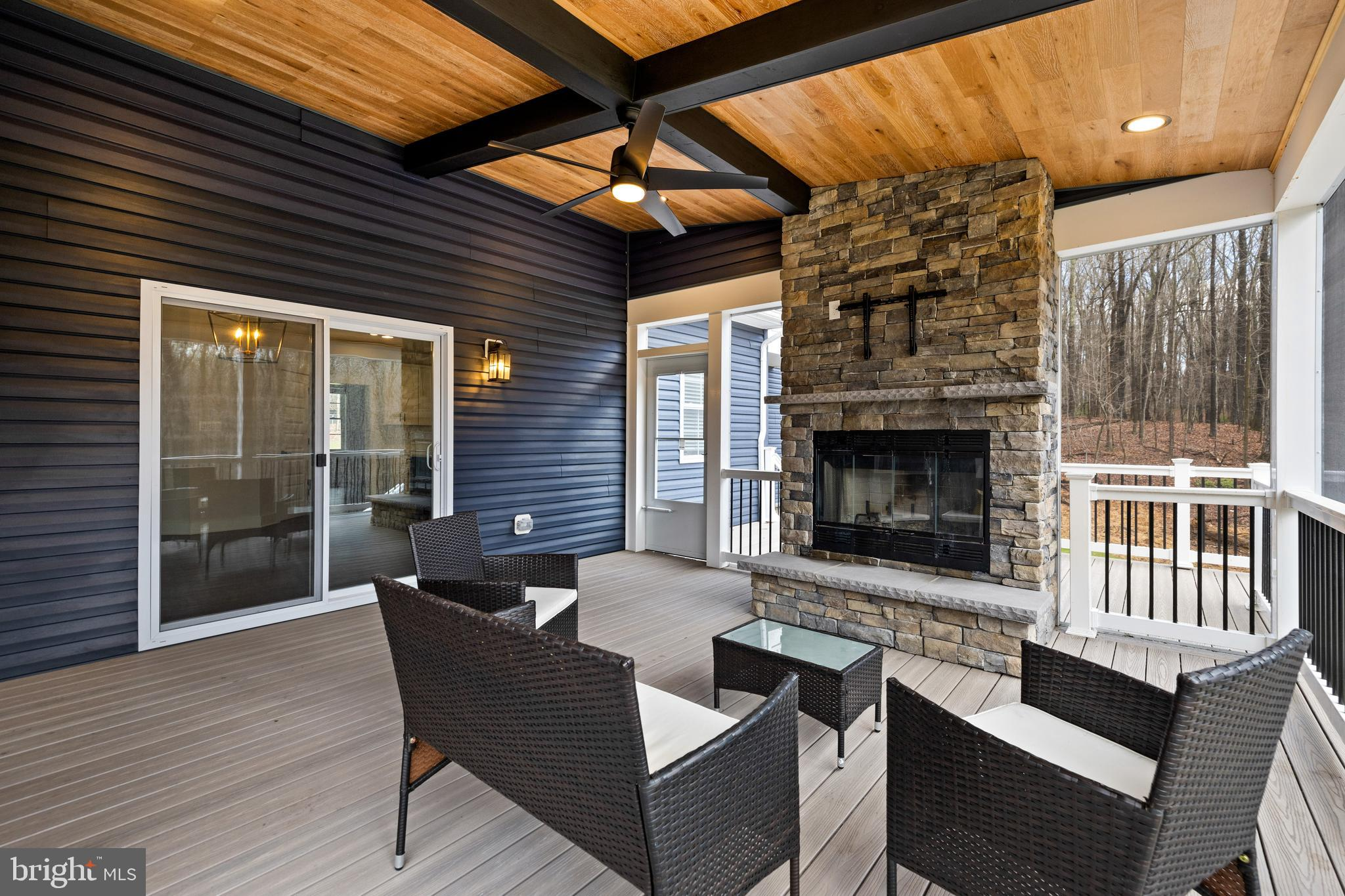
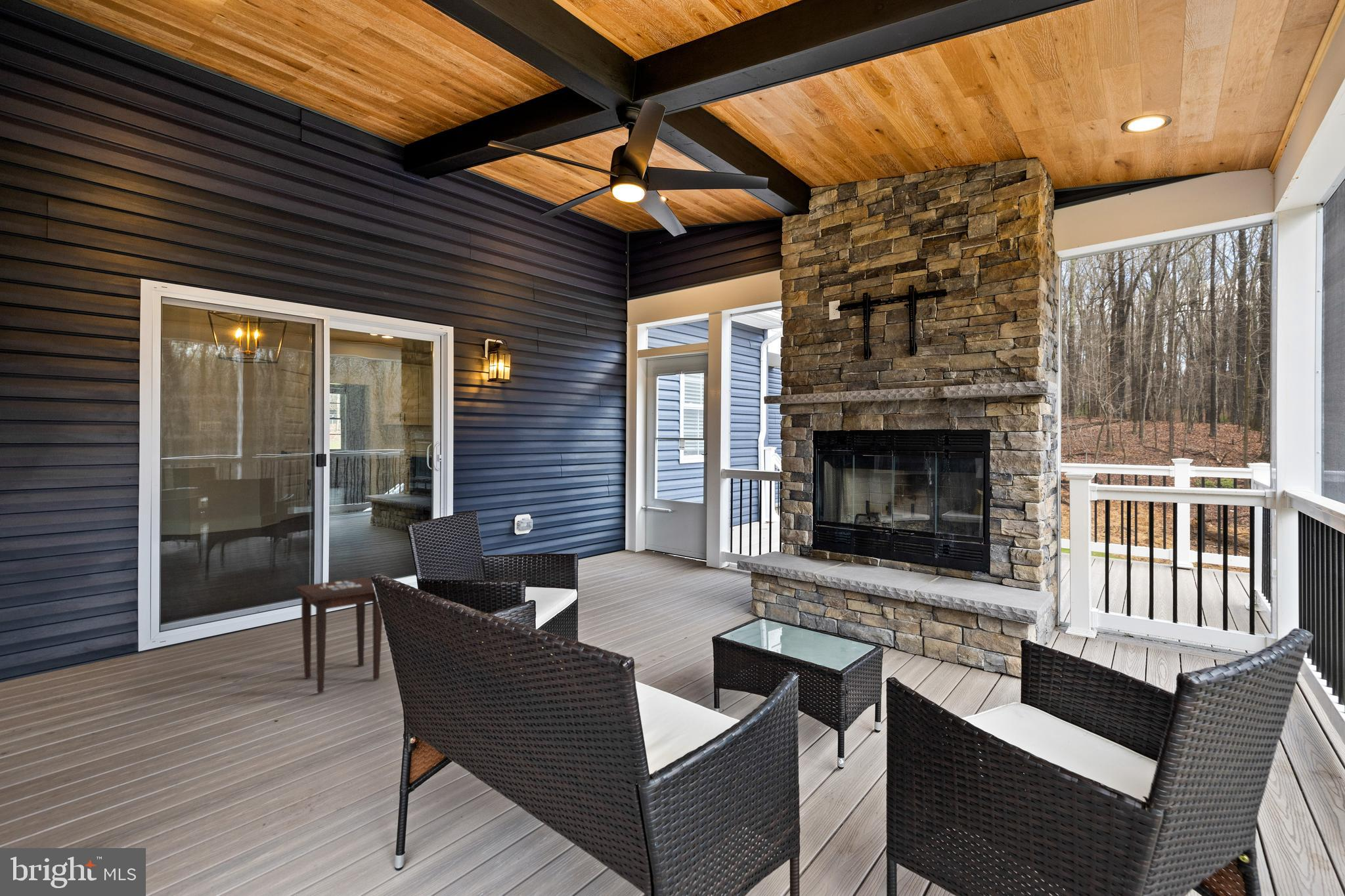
+ side table (357, 631)
